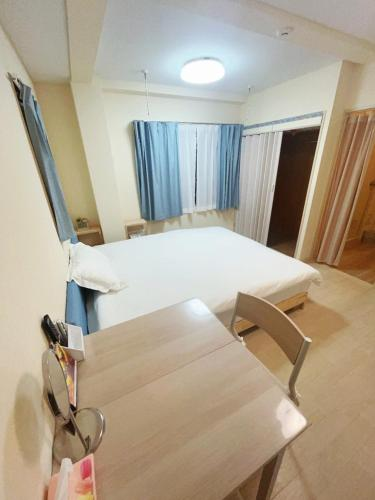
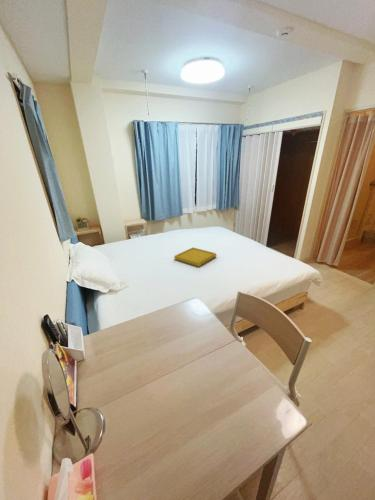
+ serving tray (195, 256)
